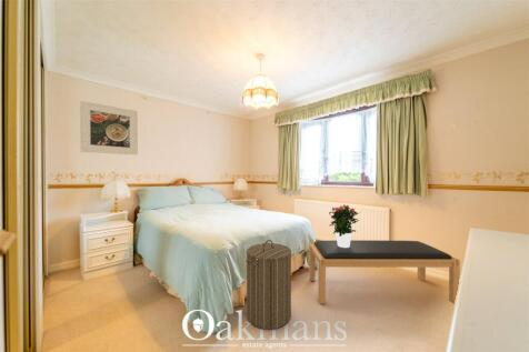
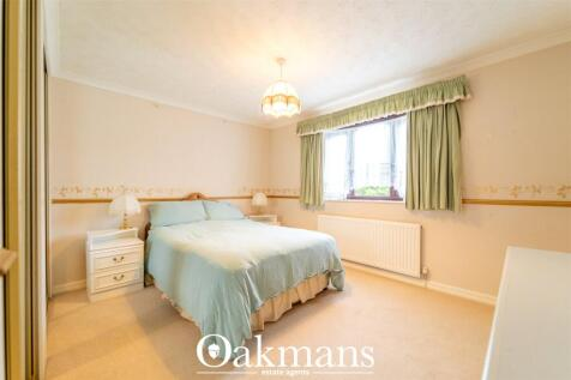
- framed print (110, 130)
- potted flower (343, 224)
- laundry hamper (269, 276)
- bench (376, 266)
